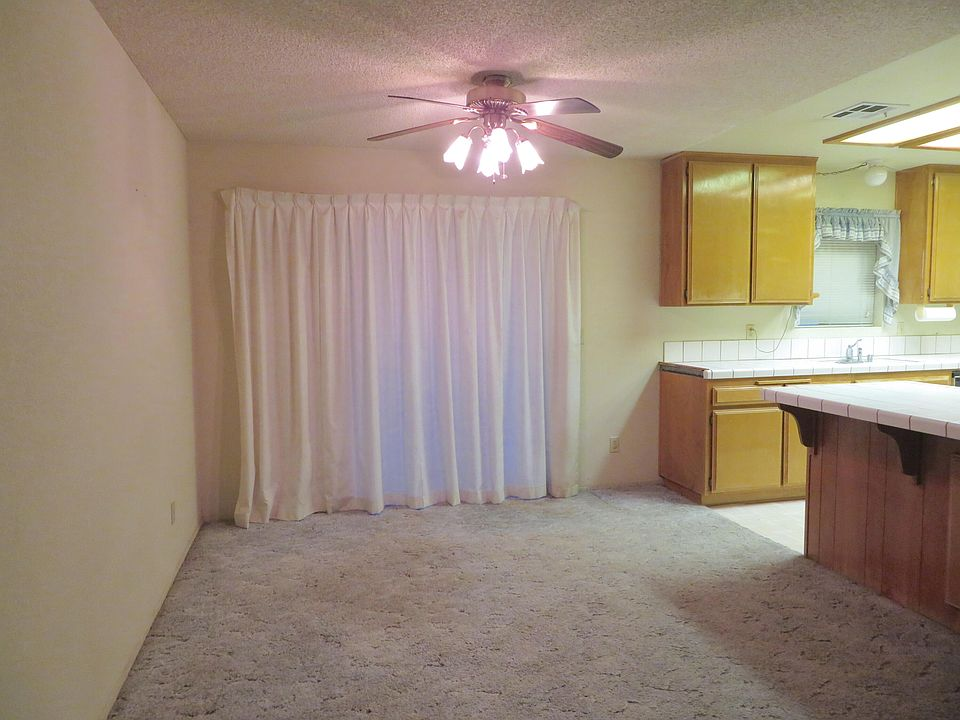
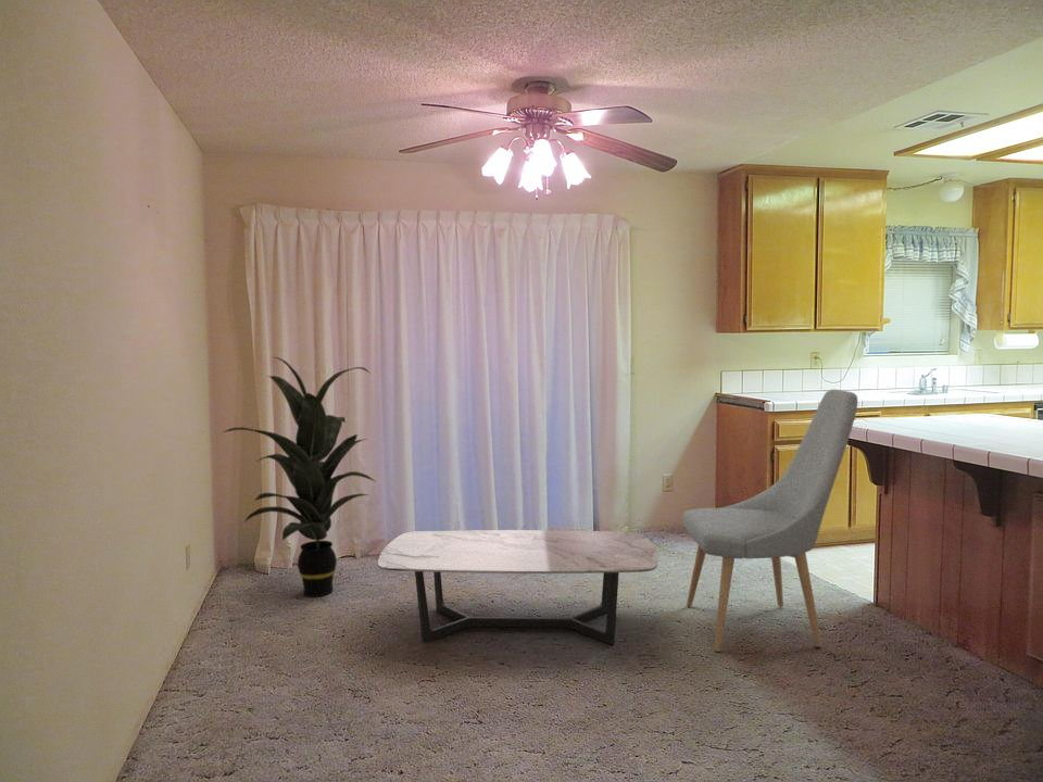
+ indoor plant (305, 475)
+ chair (768, 510)
+ coffee table (518, 572)
